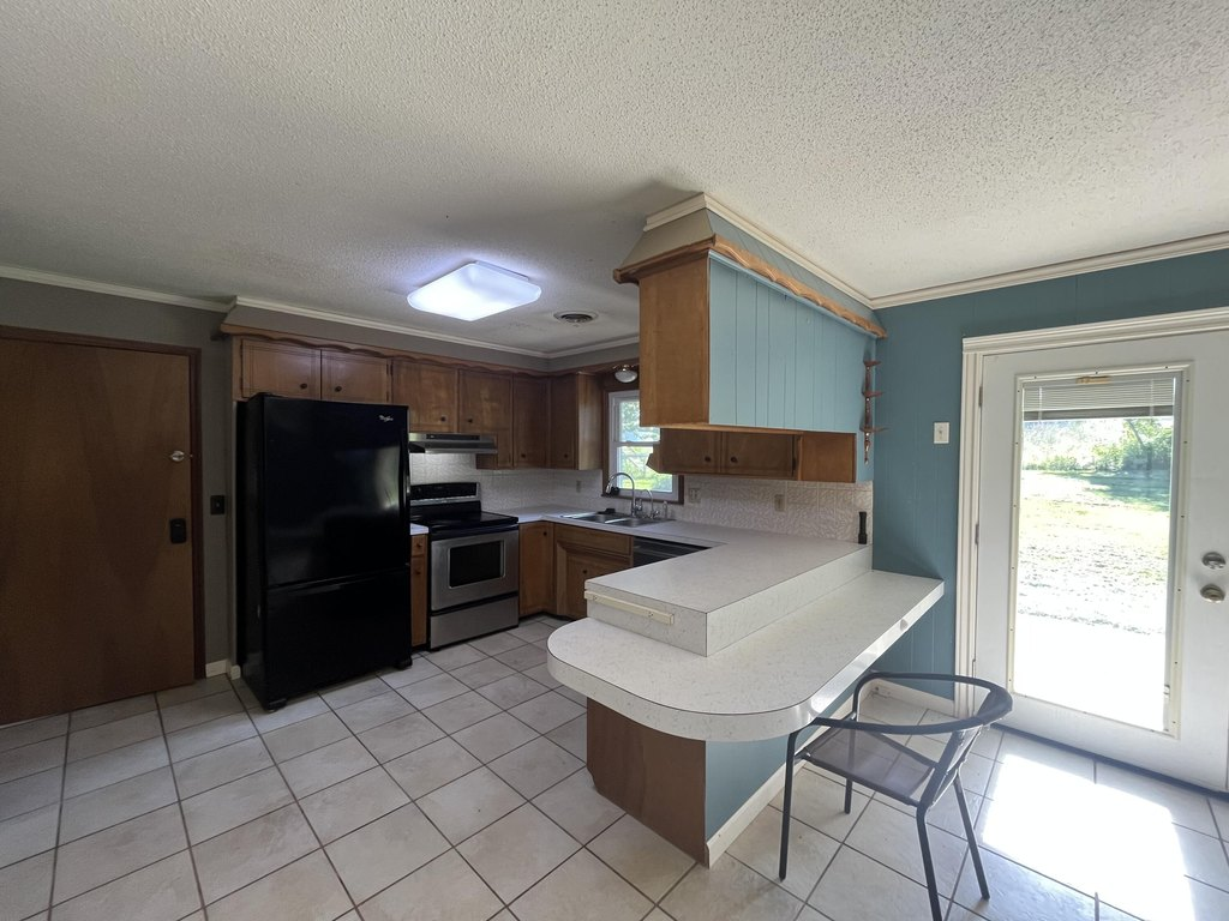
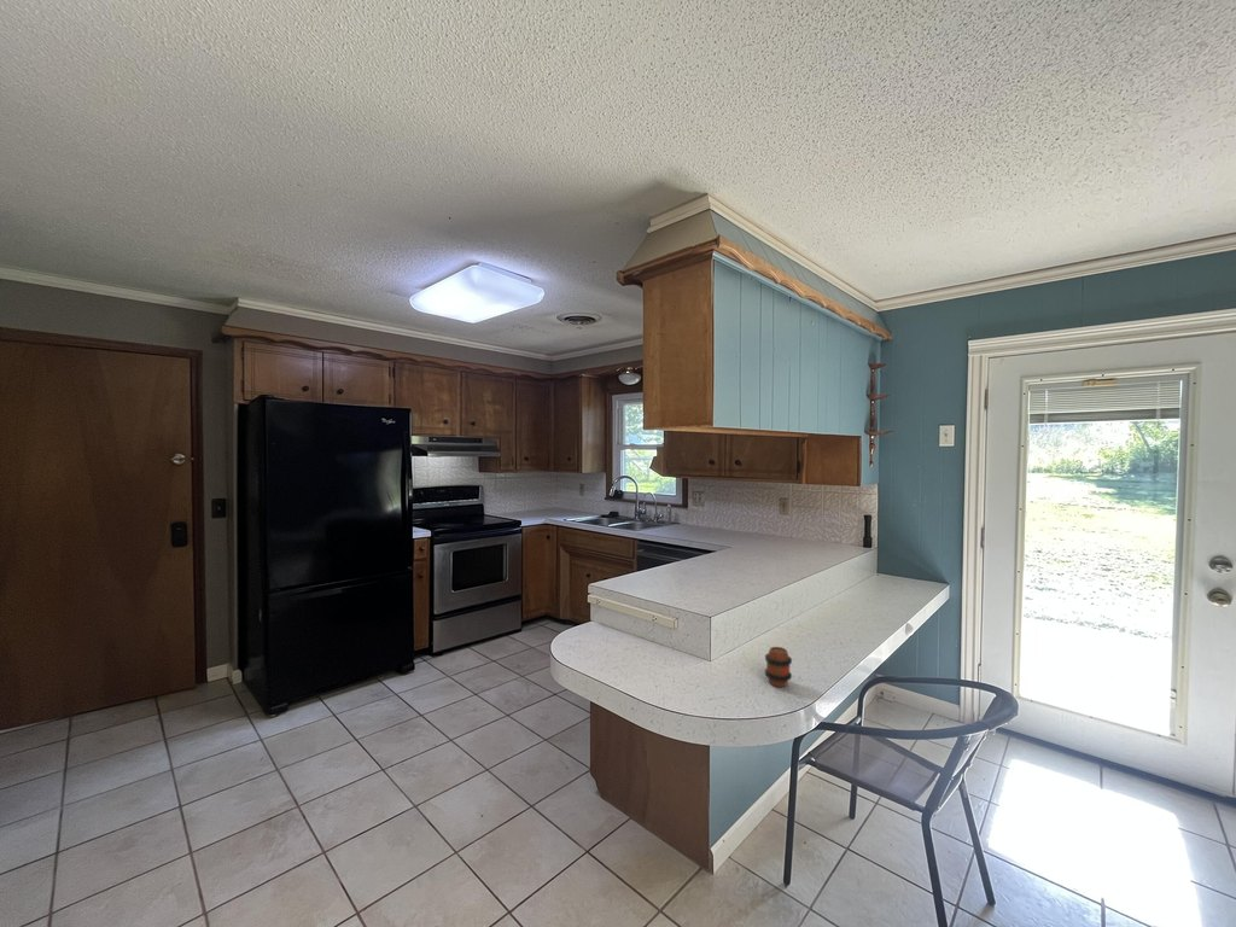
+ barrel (777, 666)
